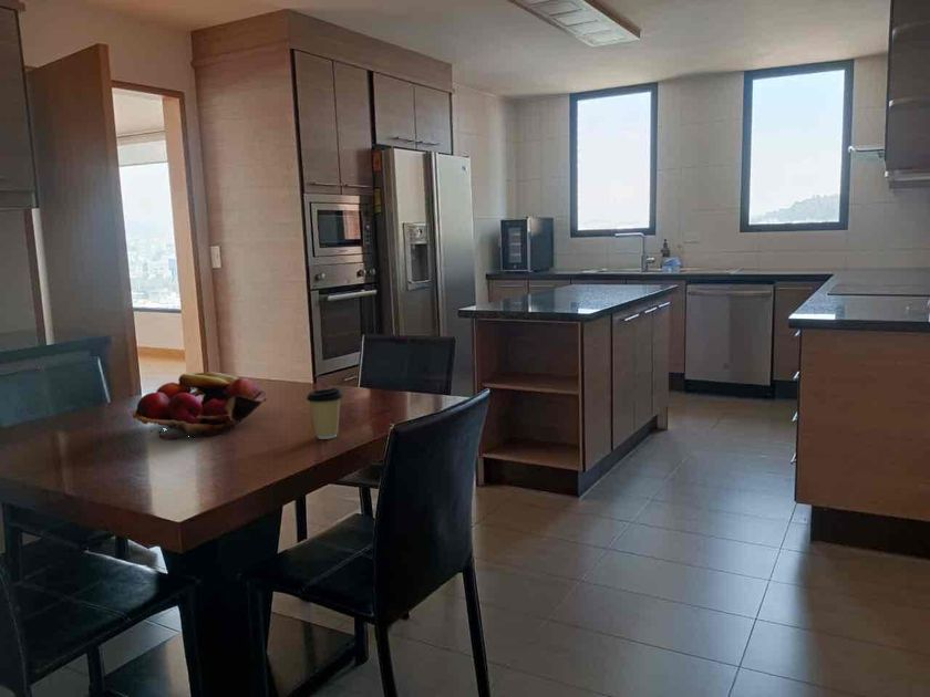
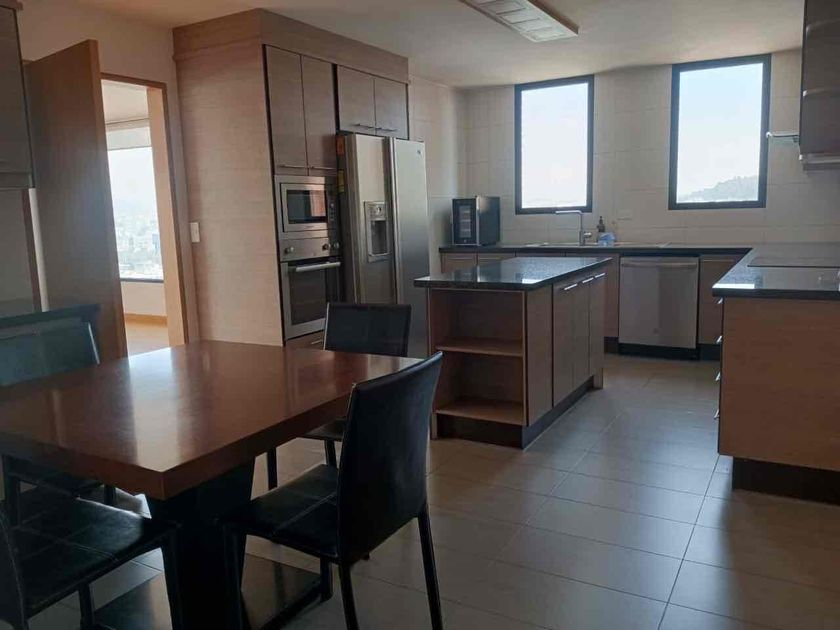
- fruit basket (200, 402)
- coffee cup (326, 413)
